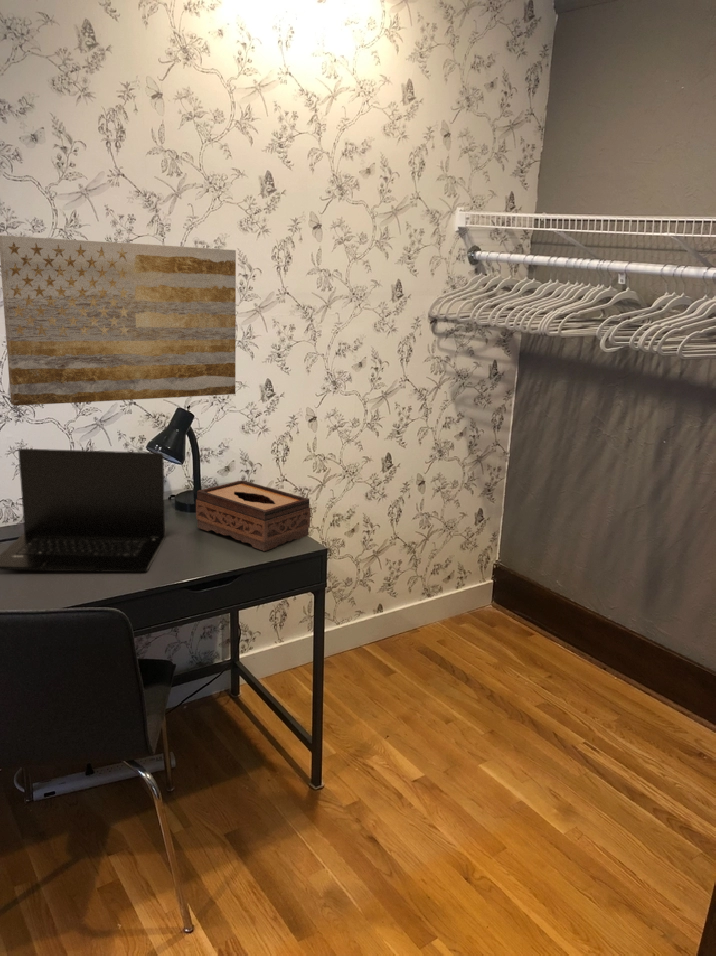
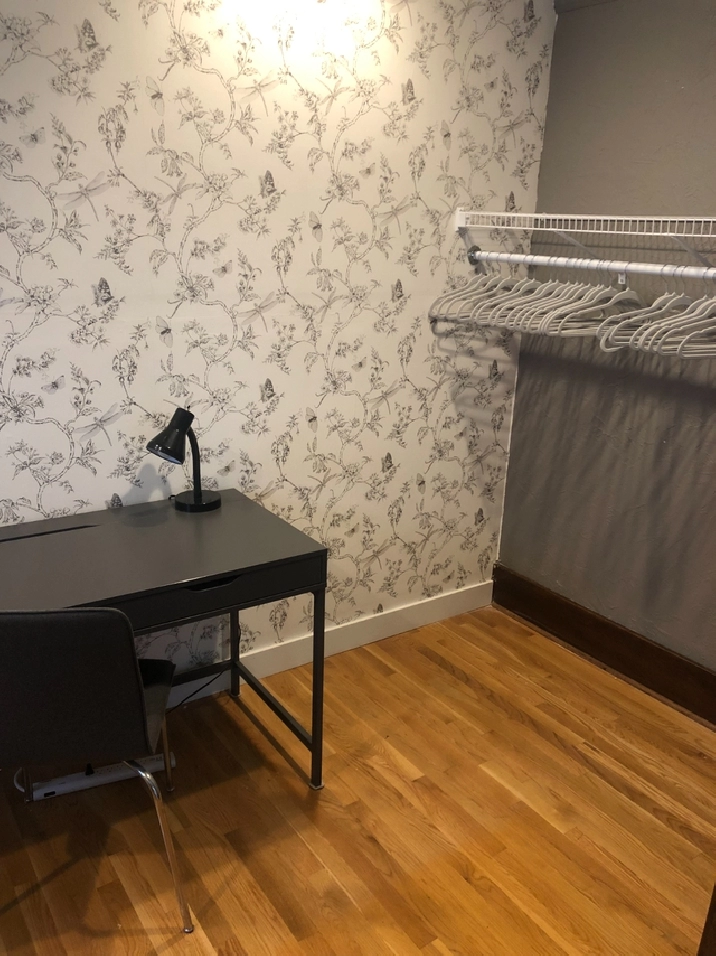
- wall art (128, 322)
- laptop (80, 508)
- tissue box (252, 513)
